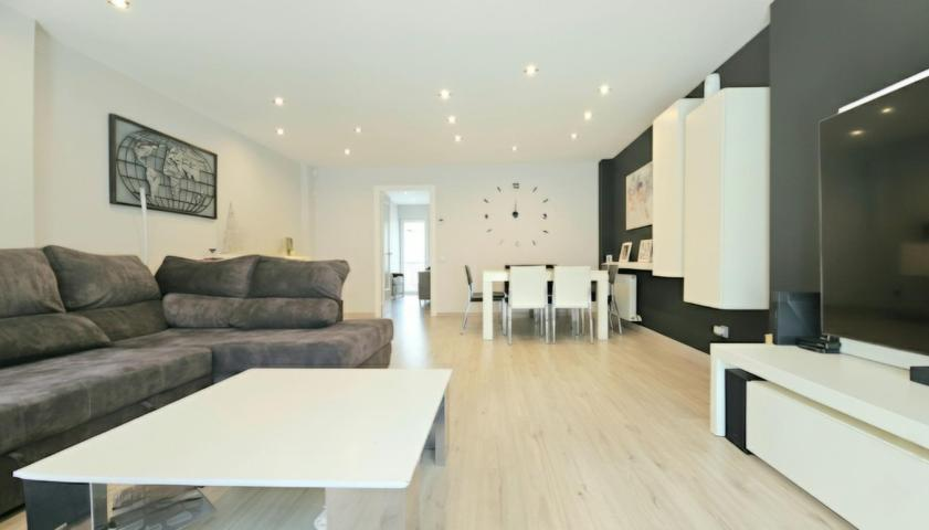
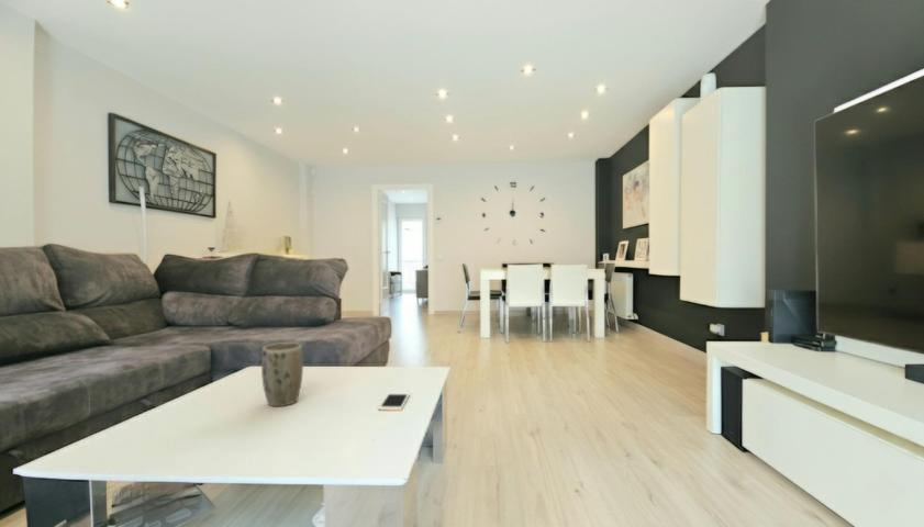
+ cell phone (394, 401)
+ plant pot (282, 373)
